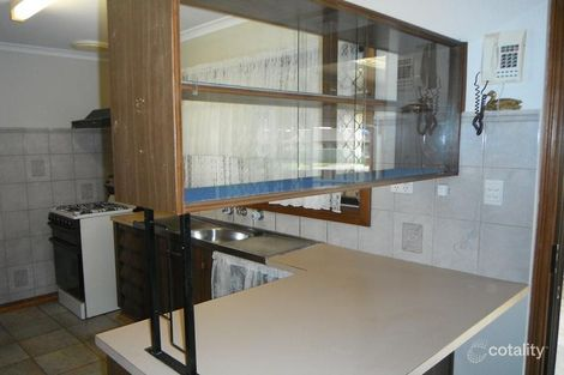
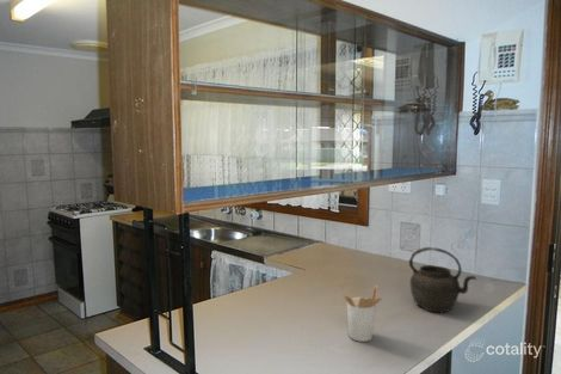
+ utensil holder (363, 313)
+ kettle (440, 277)
